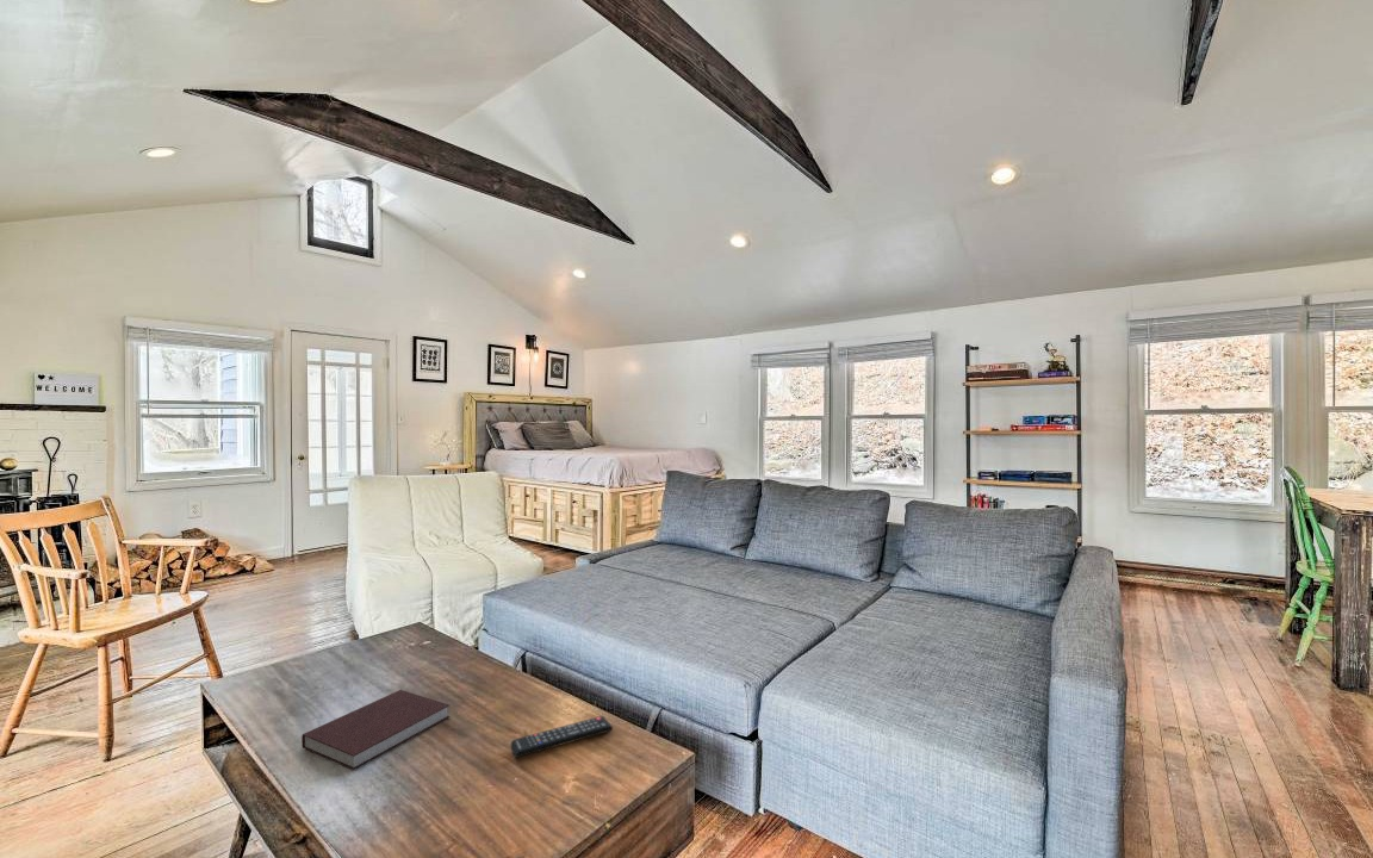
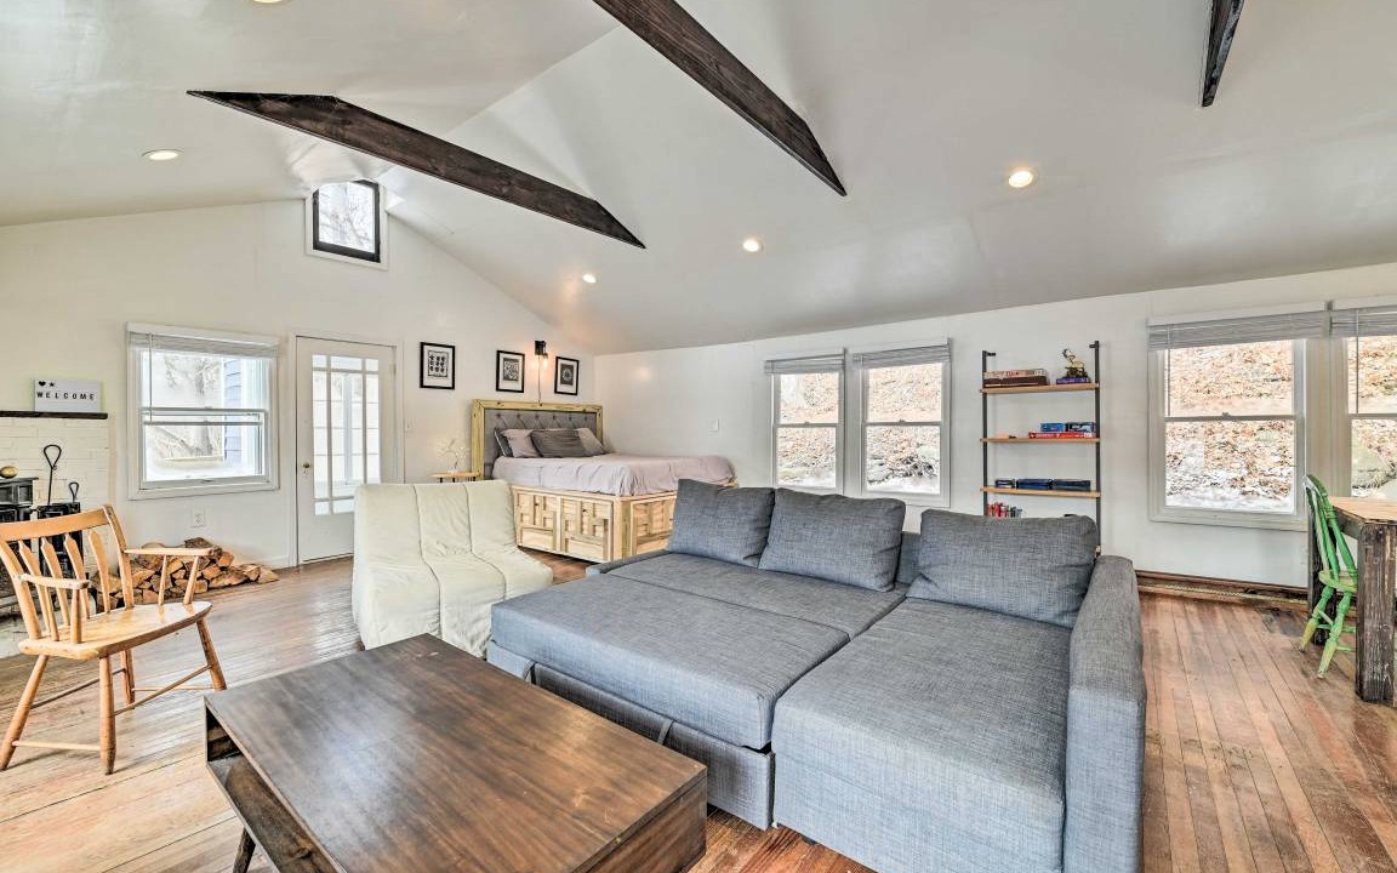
- remote control (563, 736)
- notebook (379, 725)
